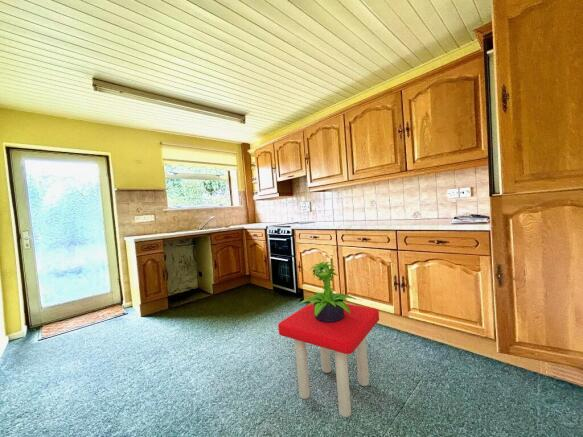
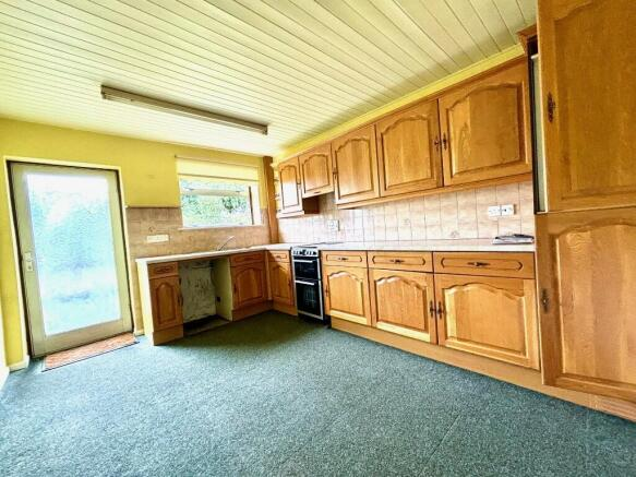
- stool (334, 352)
- potted plant (326, 288)
